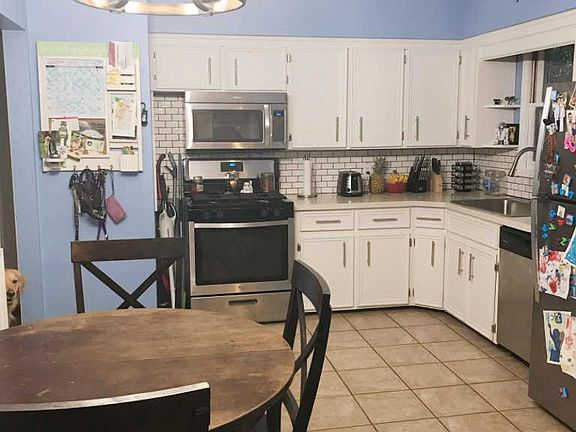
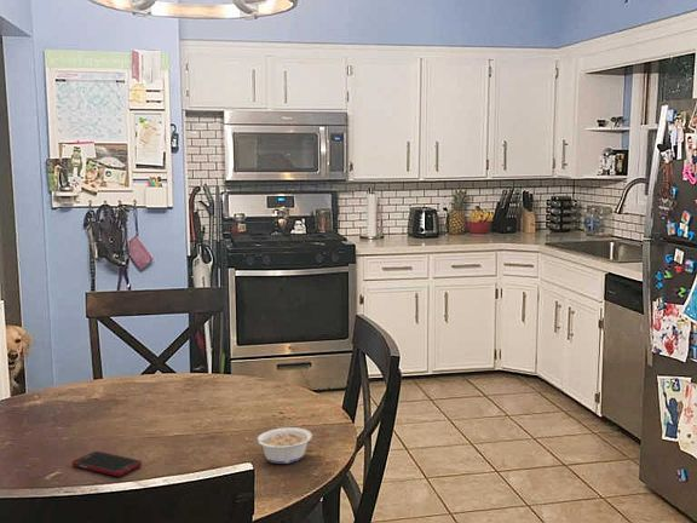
+ cell phone (106, 462)
+ legume (283, 444)
